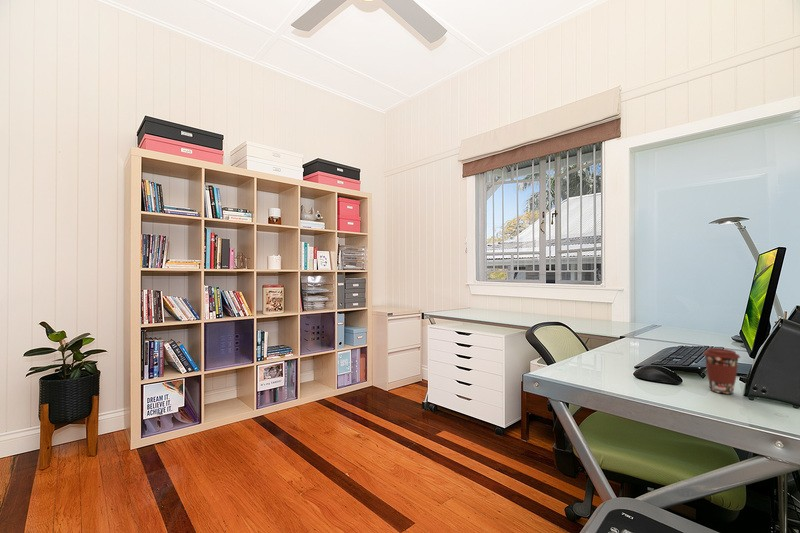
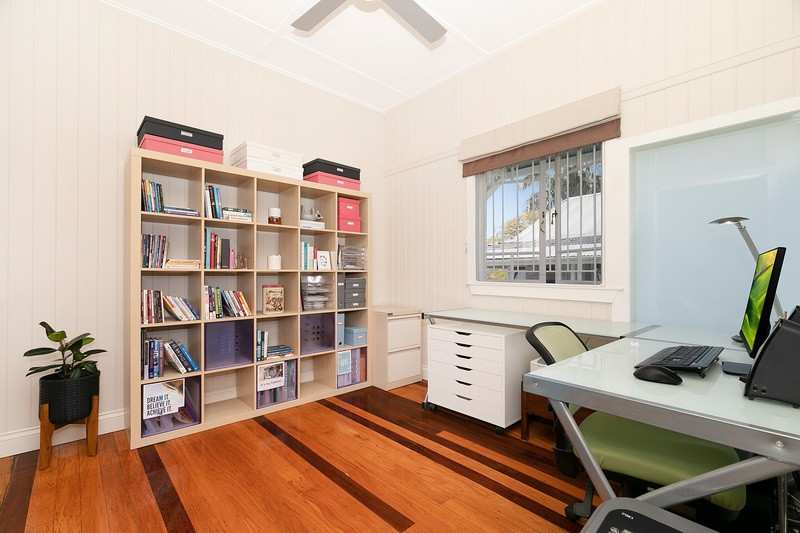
- coffee cup (721, 370)
